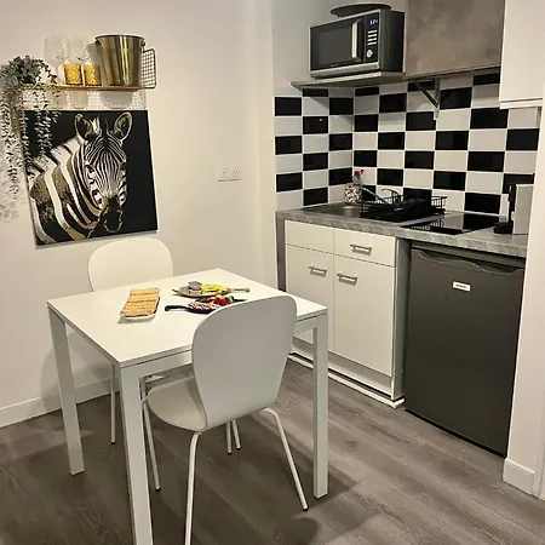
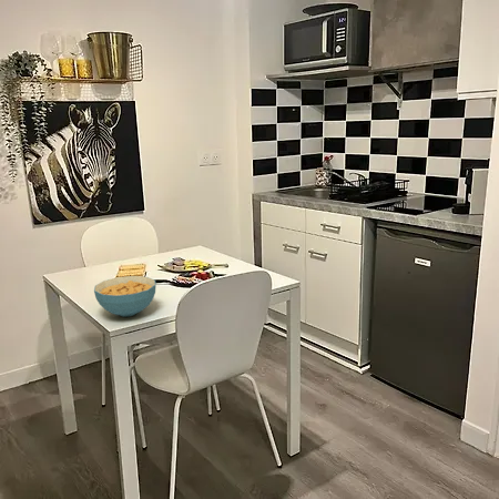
+ cereal bowl (126, 298)
